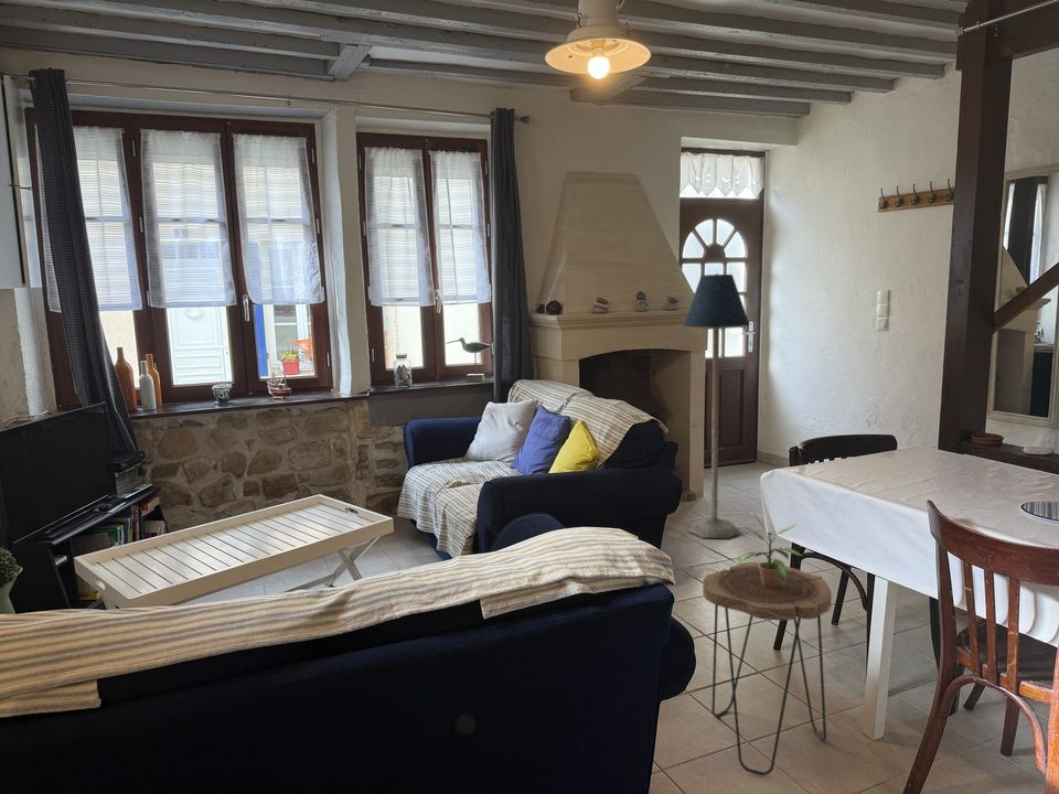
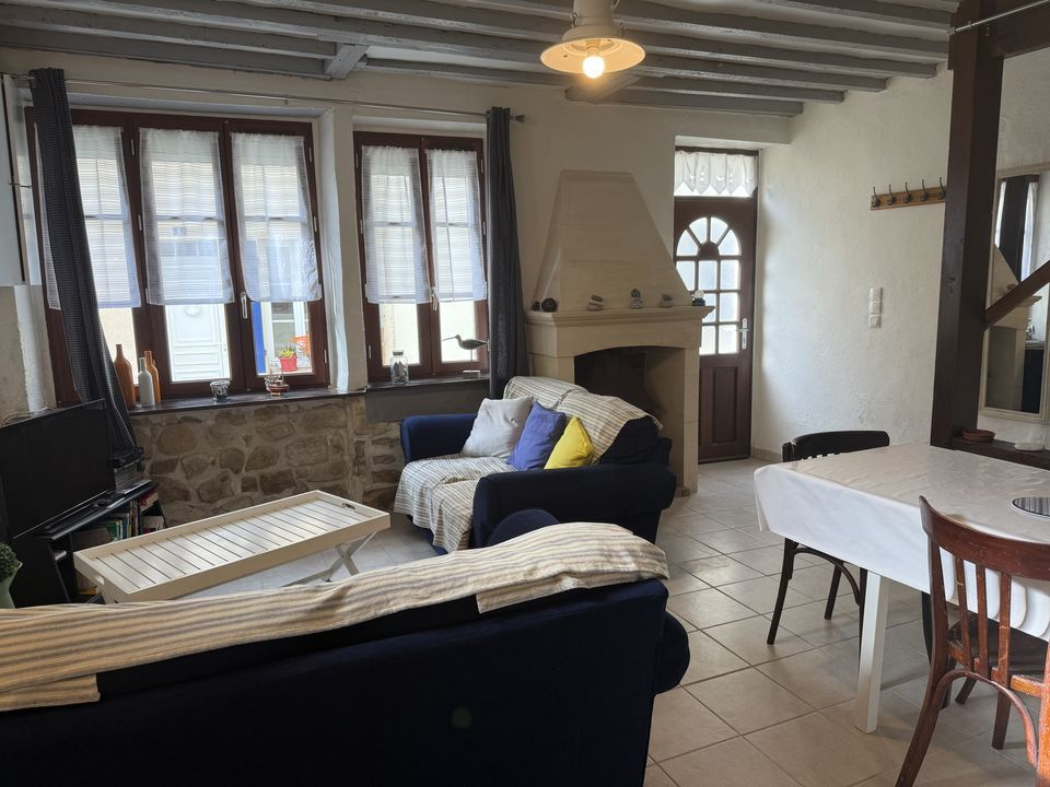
- potted plant (767, 544)
- side table (742, 658)
- floor lamp (715, 405)
